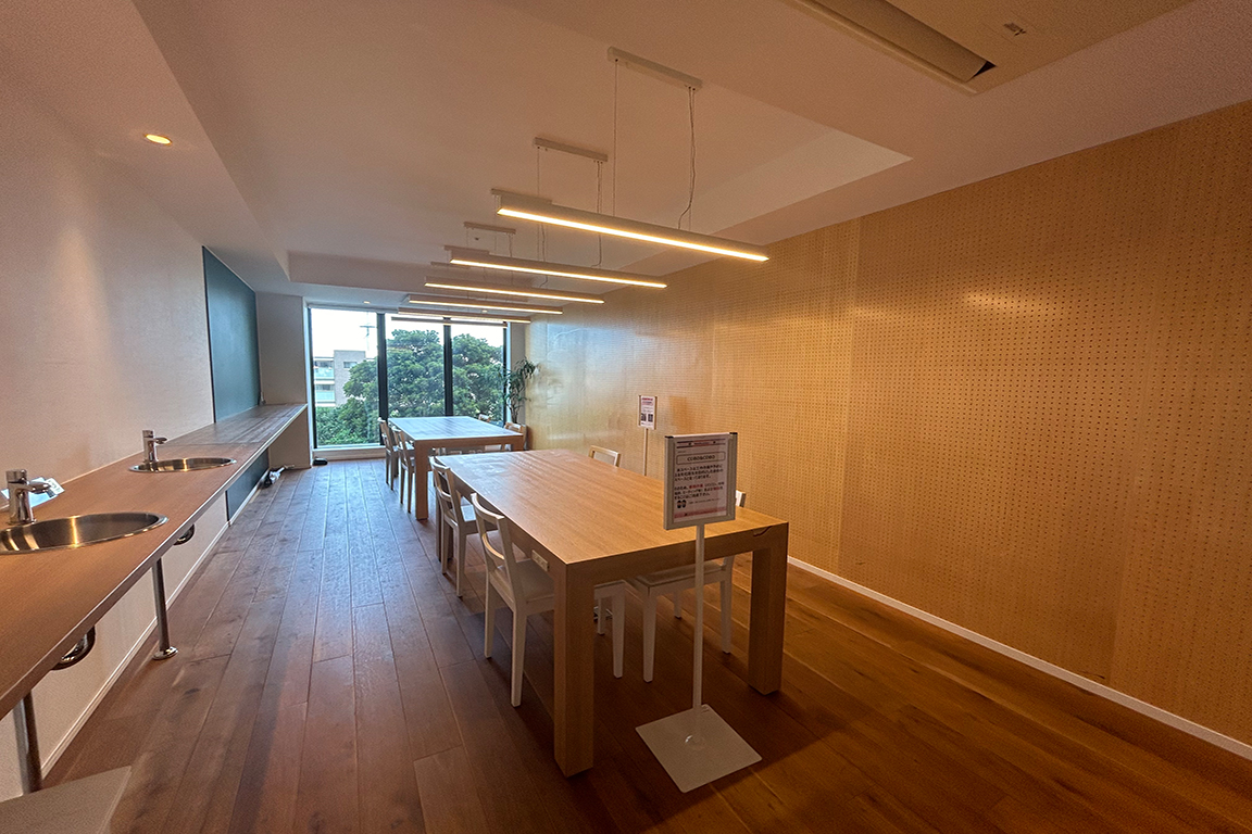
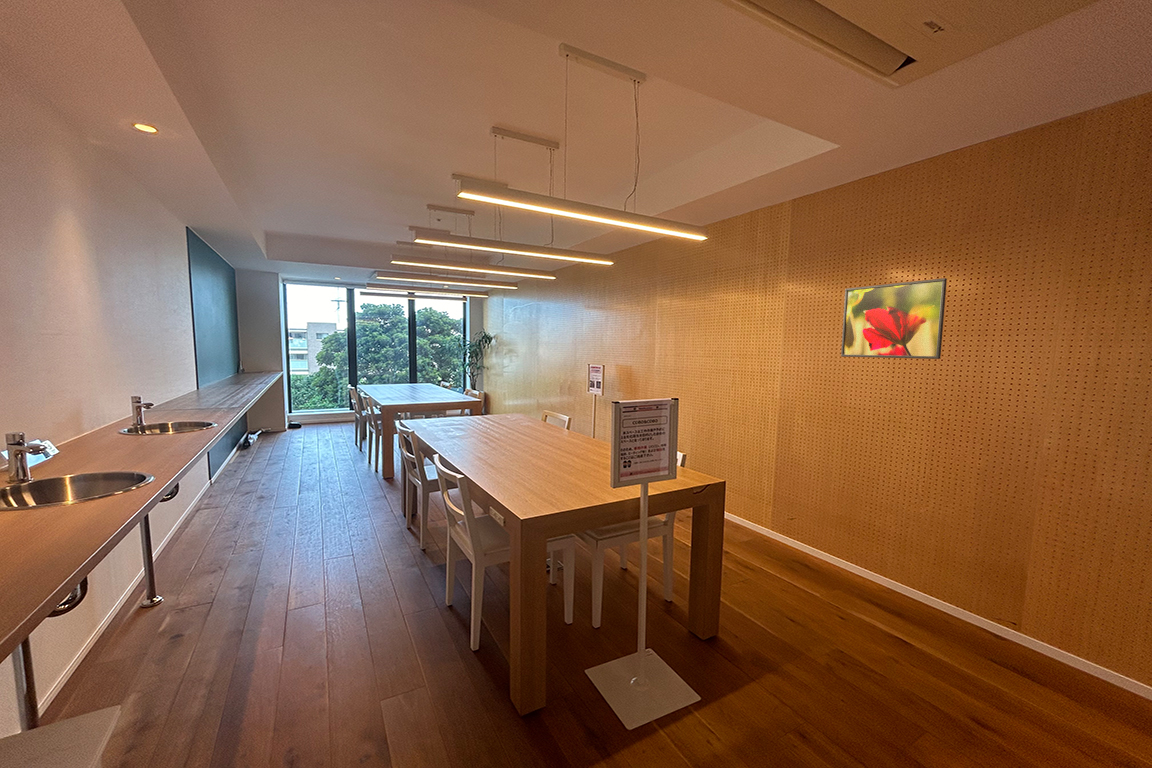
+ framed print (889, 321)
